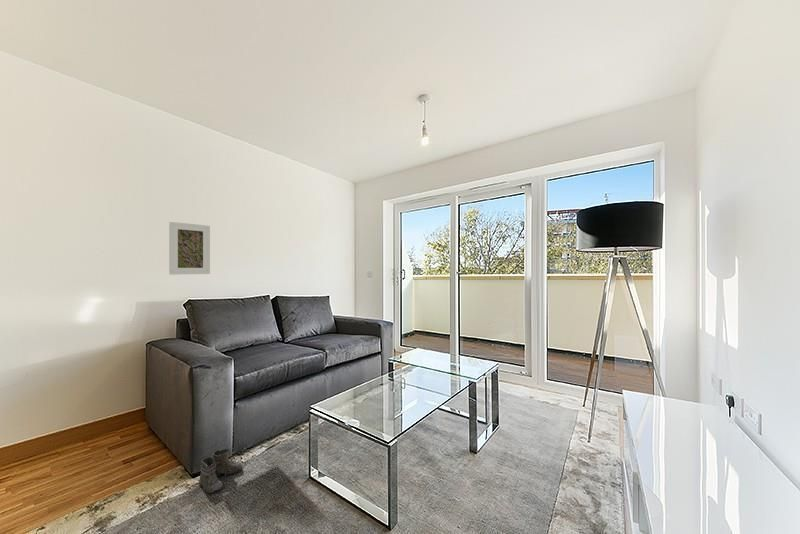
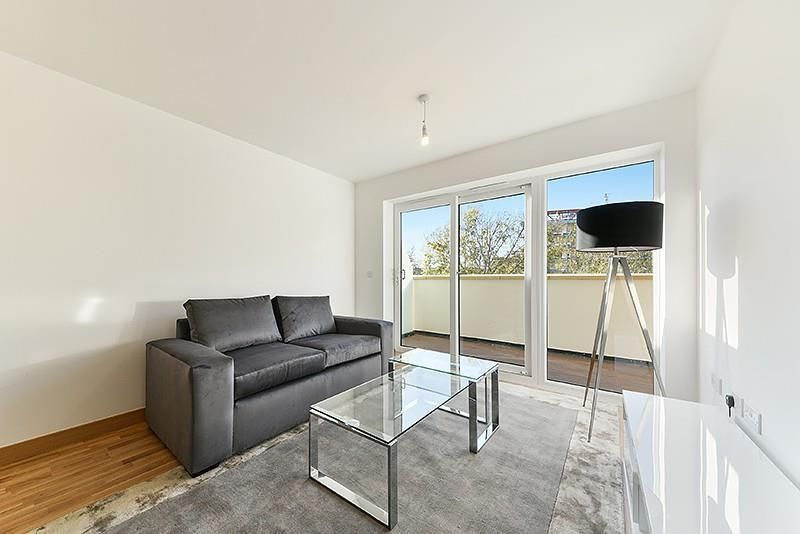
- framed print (190, 249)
- boots (218, 468)
